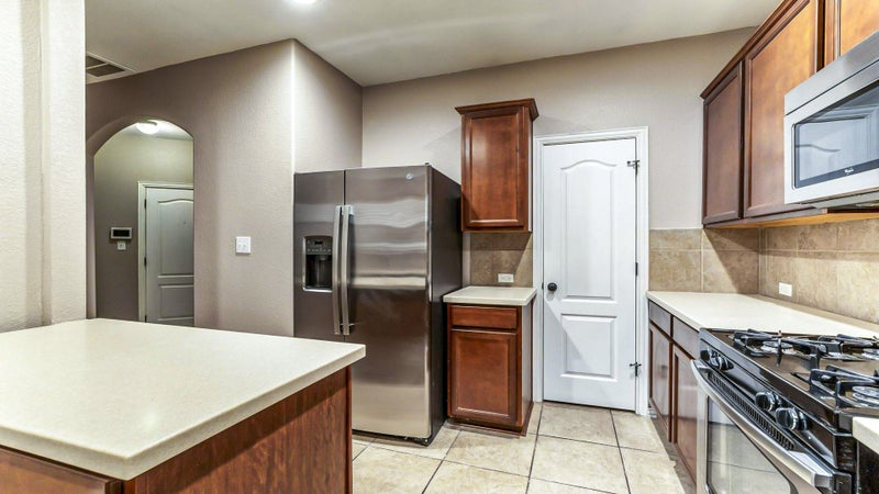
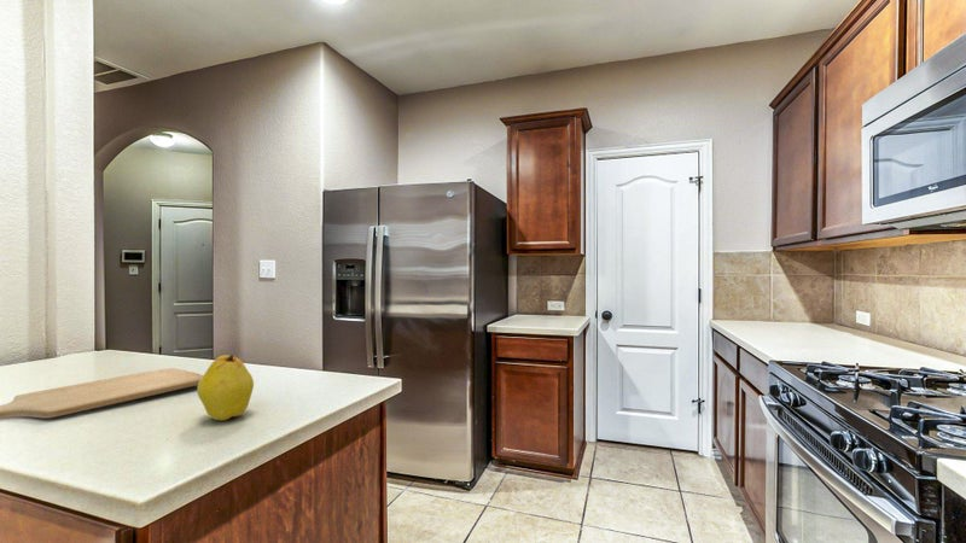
+ fruit (226, 385)
+ chopping board (83, 395)
